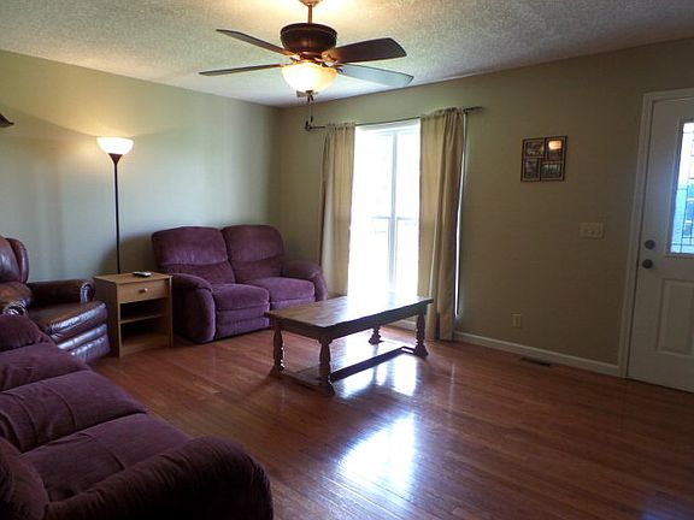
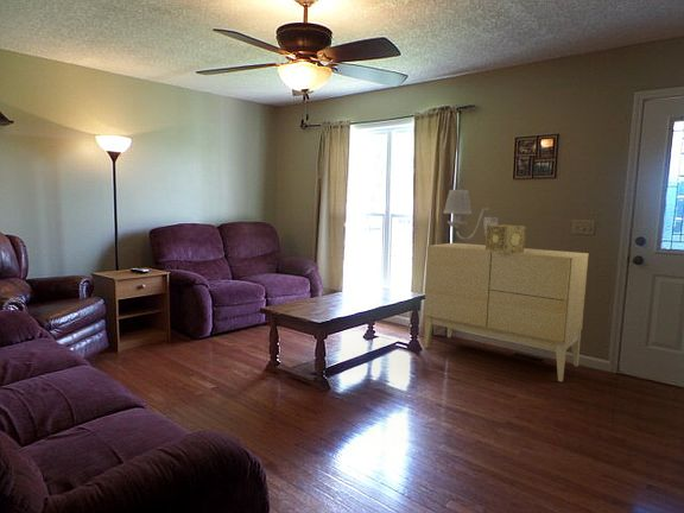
+ wall sconce (467, 222)
+ decorative box (505, 238)
+ sideboard (500, 303)
